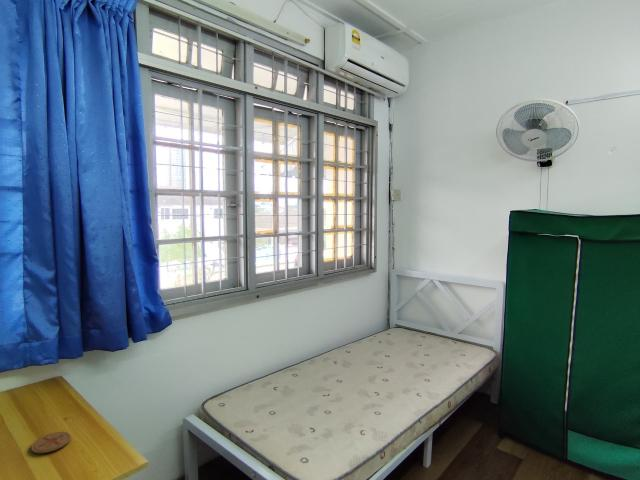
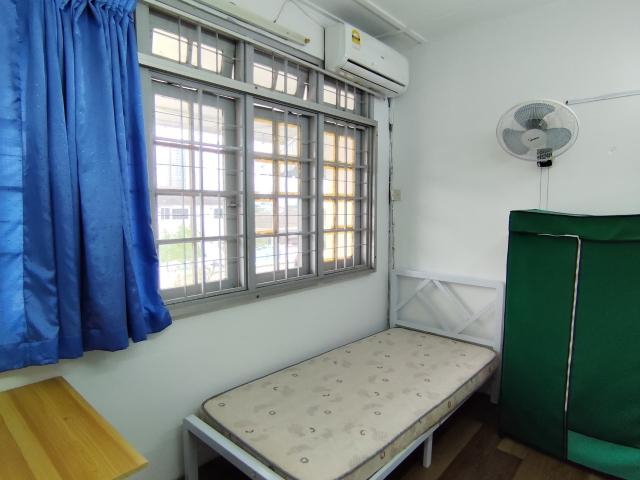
- coaster (51, 442)
